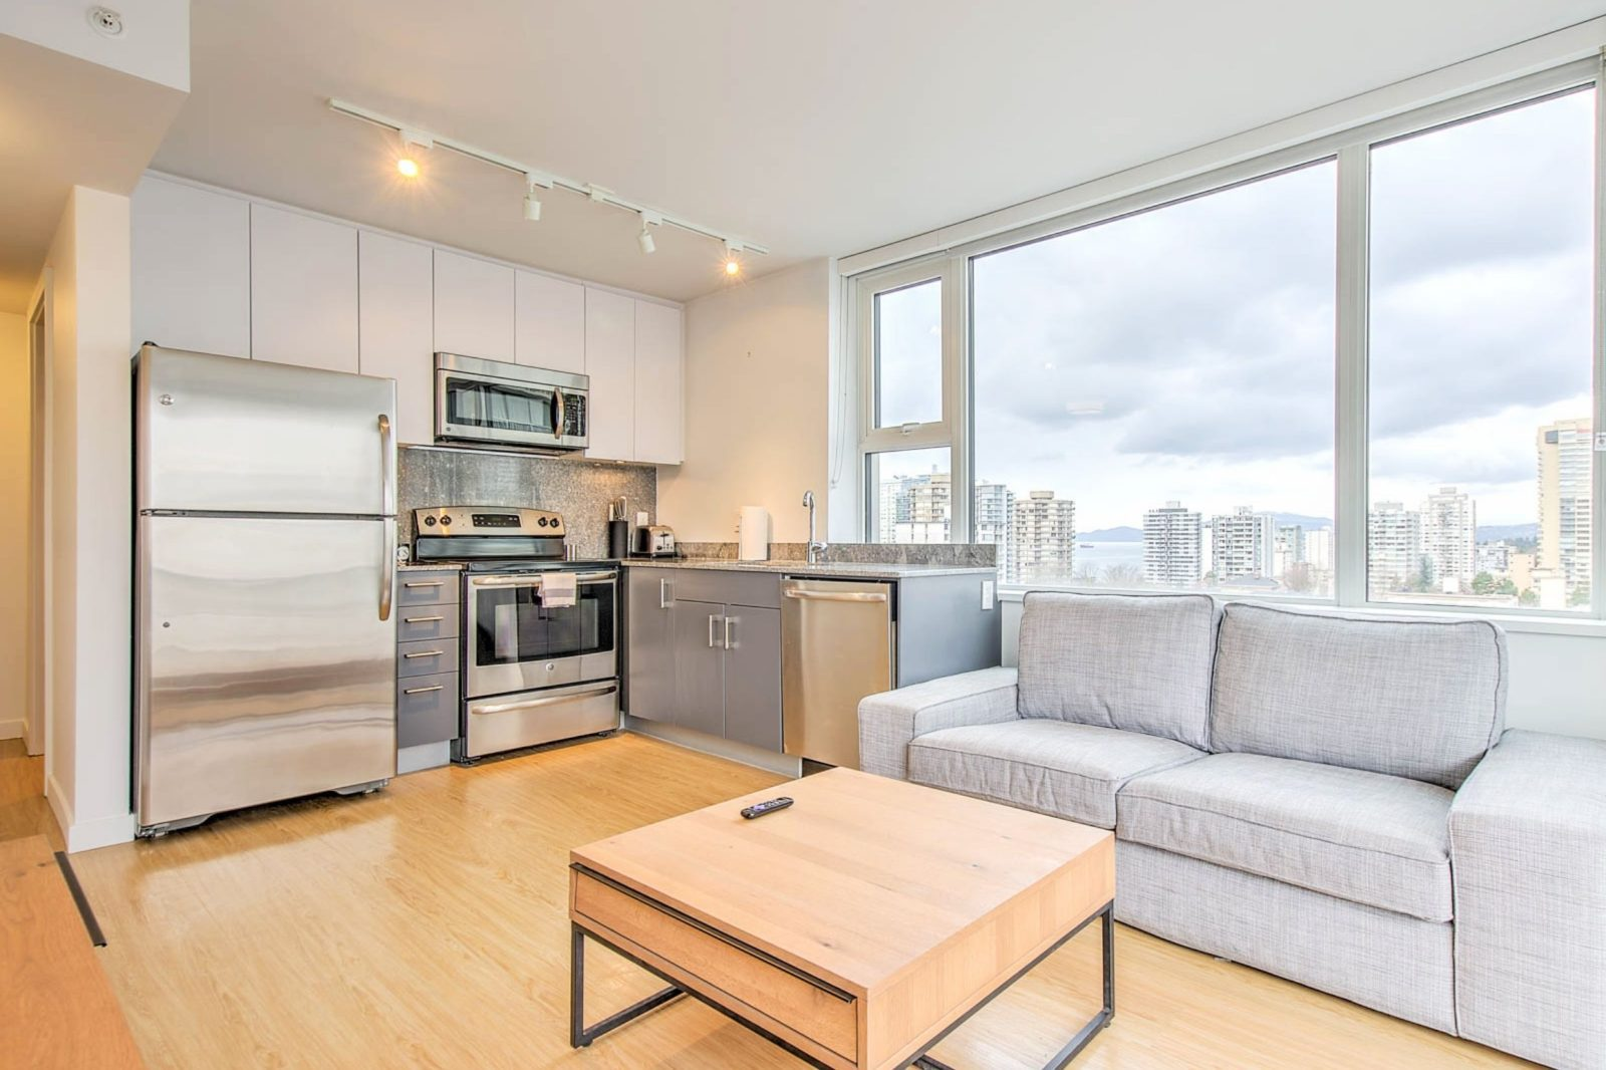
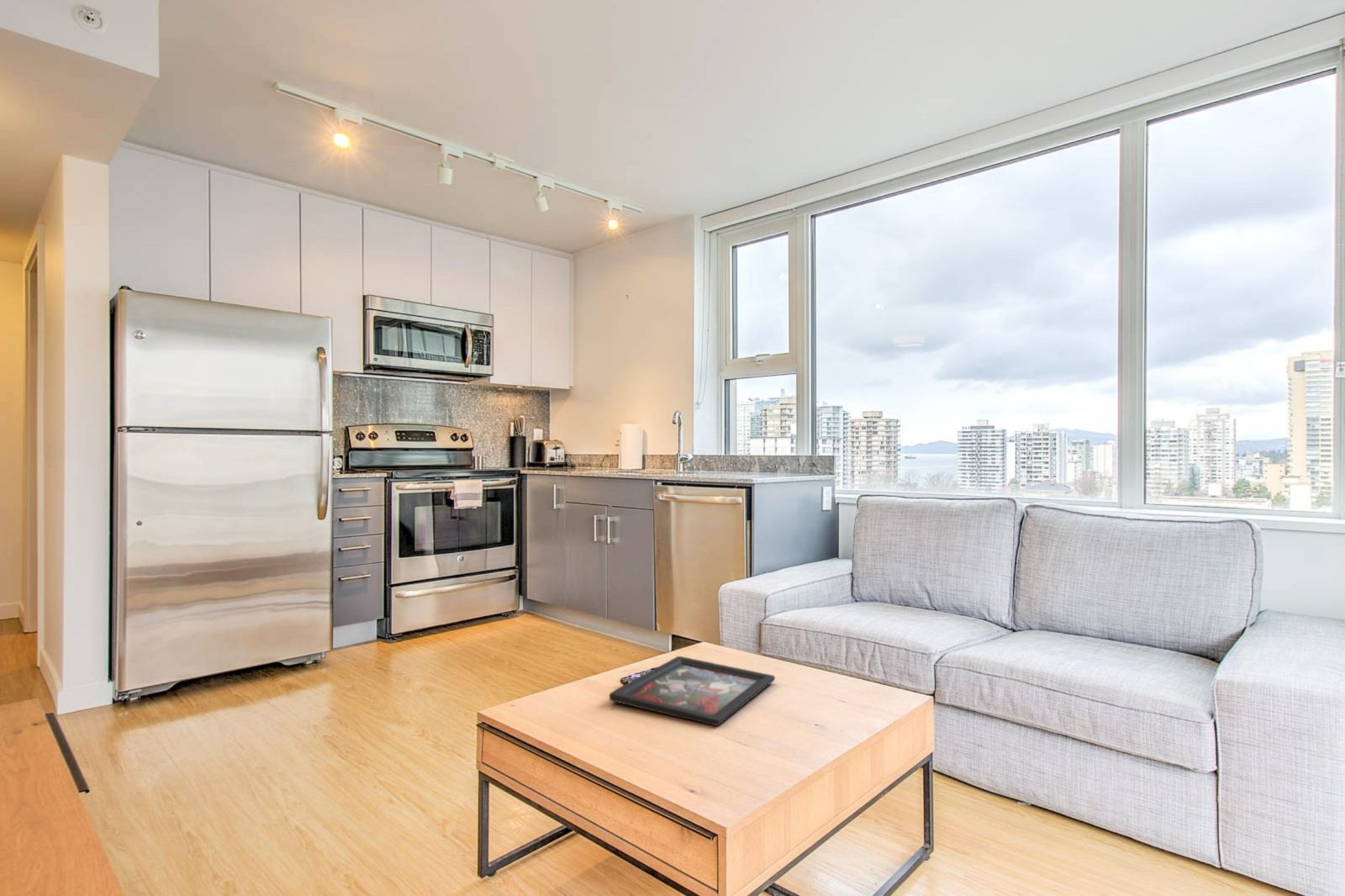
+ decorative tray (695, 687)
